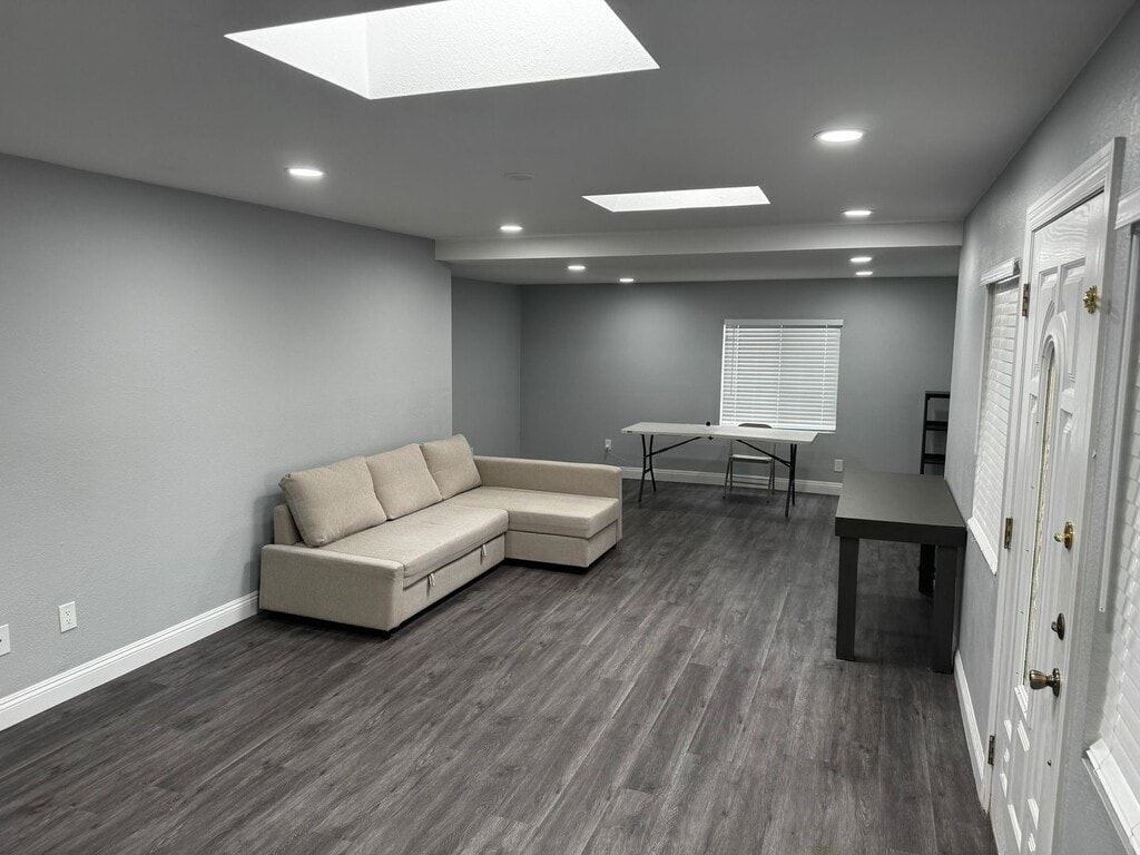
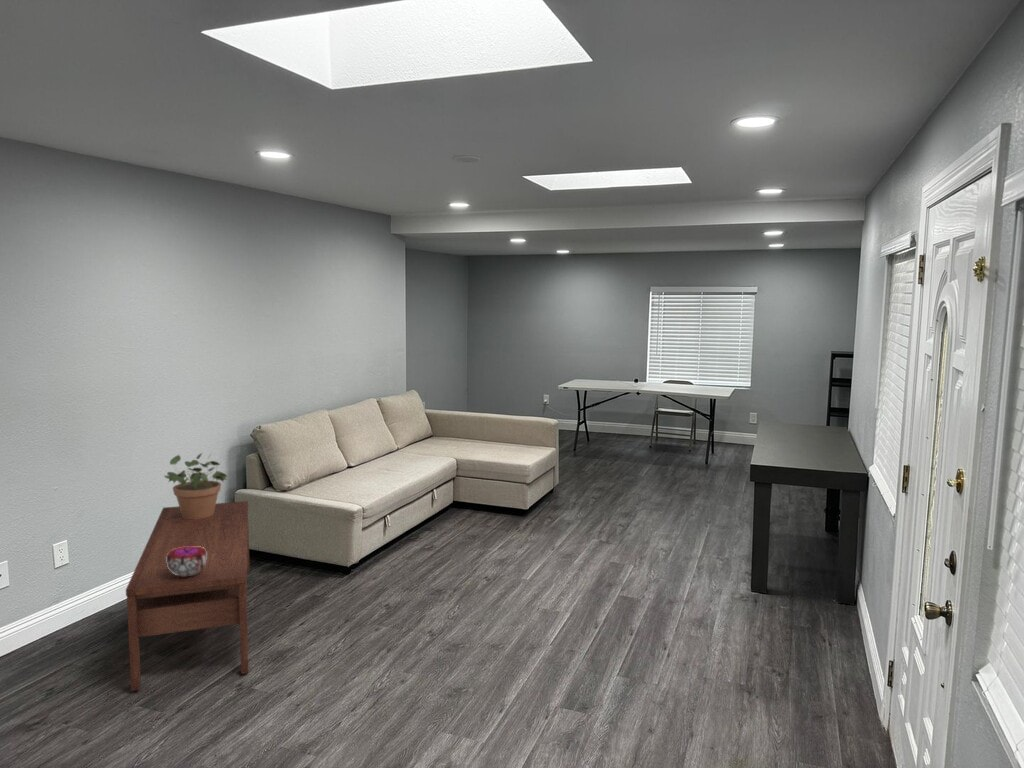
+ decorative bowl (187, 562)
+ potted plant (201, 486)
+ coffee table (200, 578)
